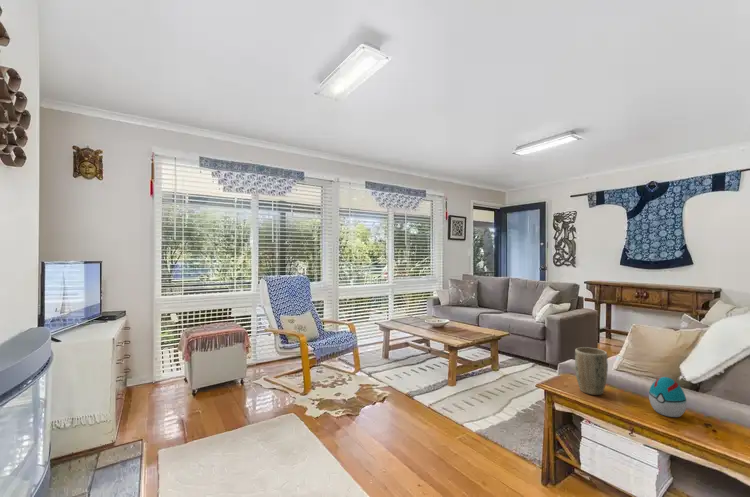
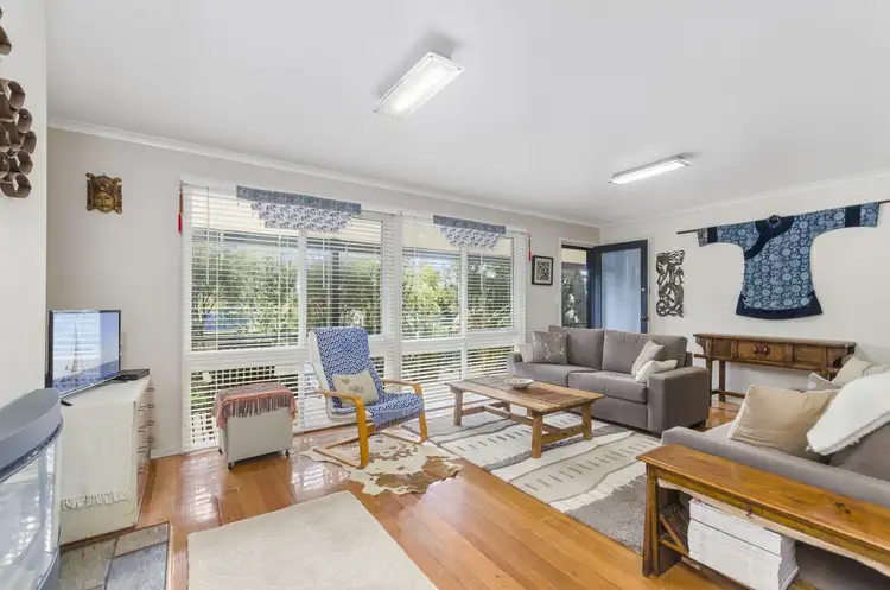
- decorative egg (667, 395)
- plant pot (591, 370)
